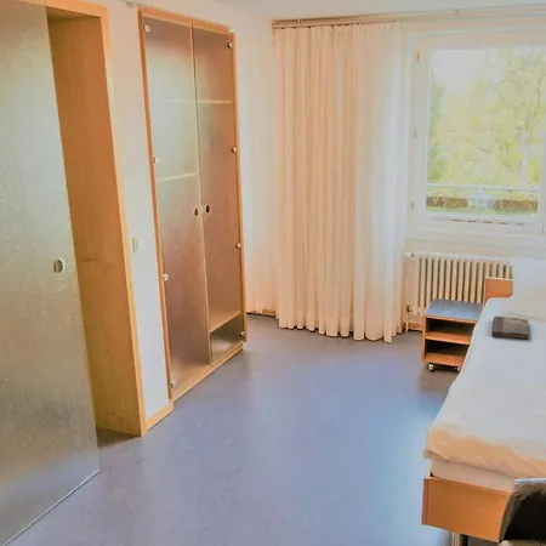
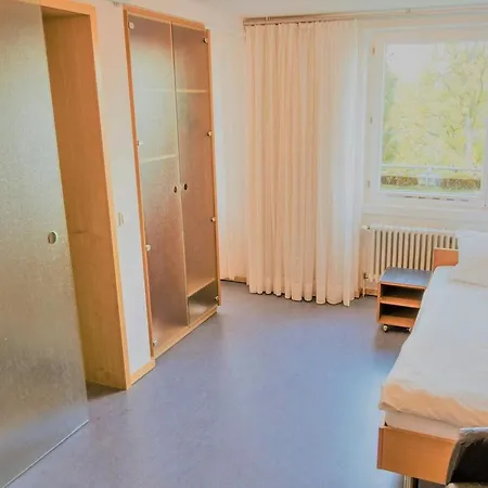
- book (510, 326)
